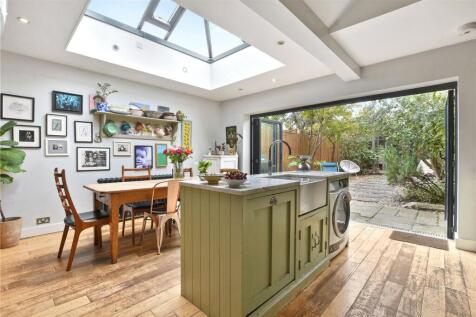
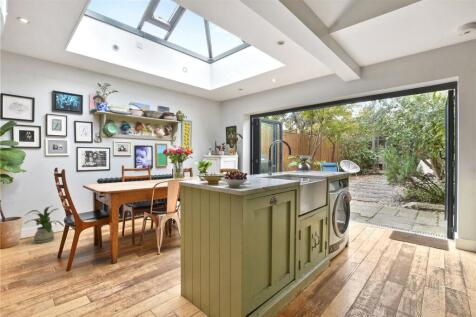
+ house plant (45, 221)
